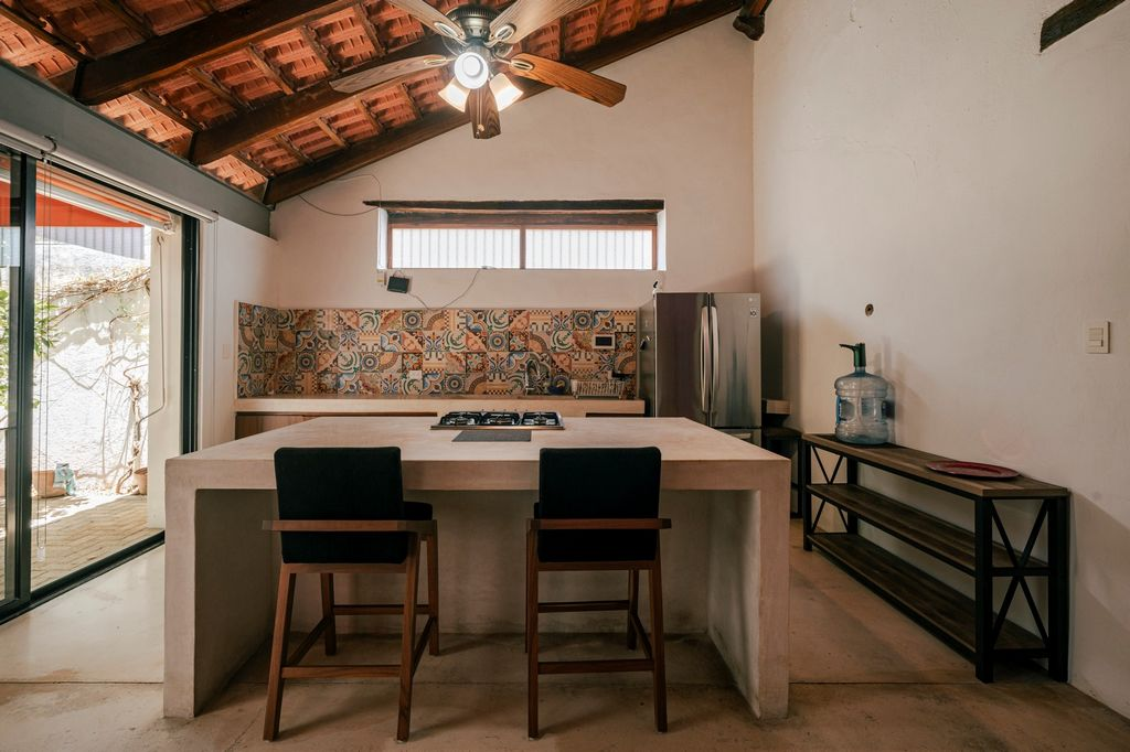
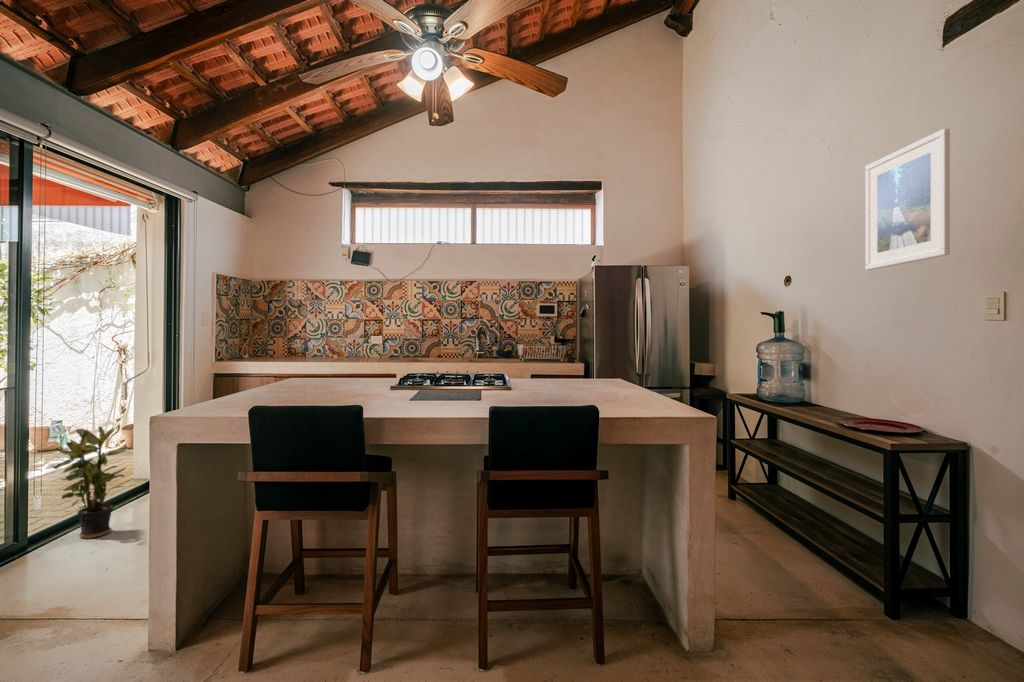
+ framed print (903, 206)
+ potted plant (90, 482)
